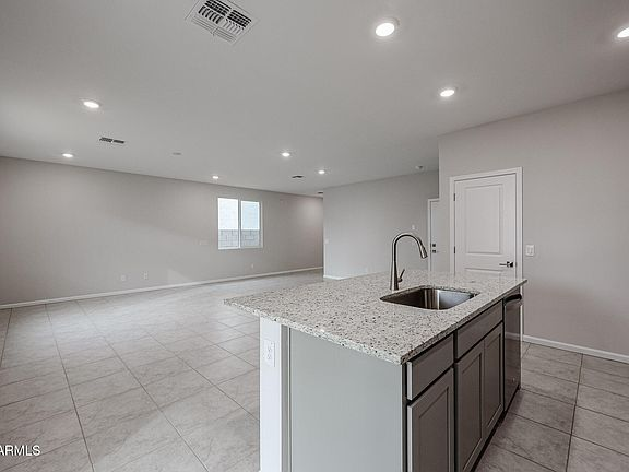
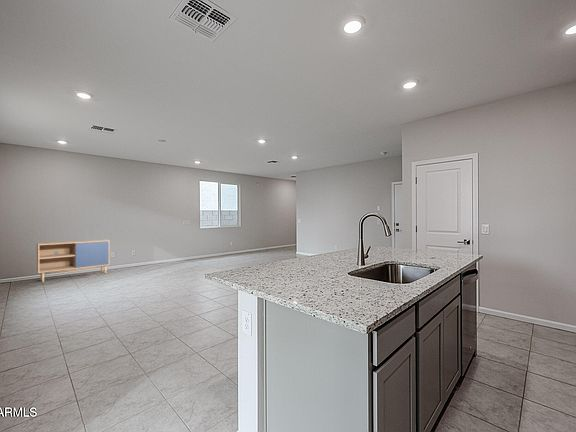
+ storage cabinet (74, 258)
